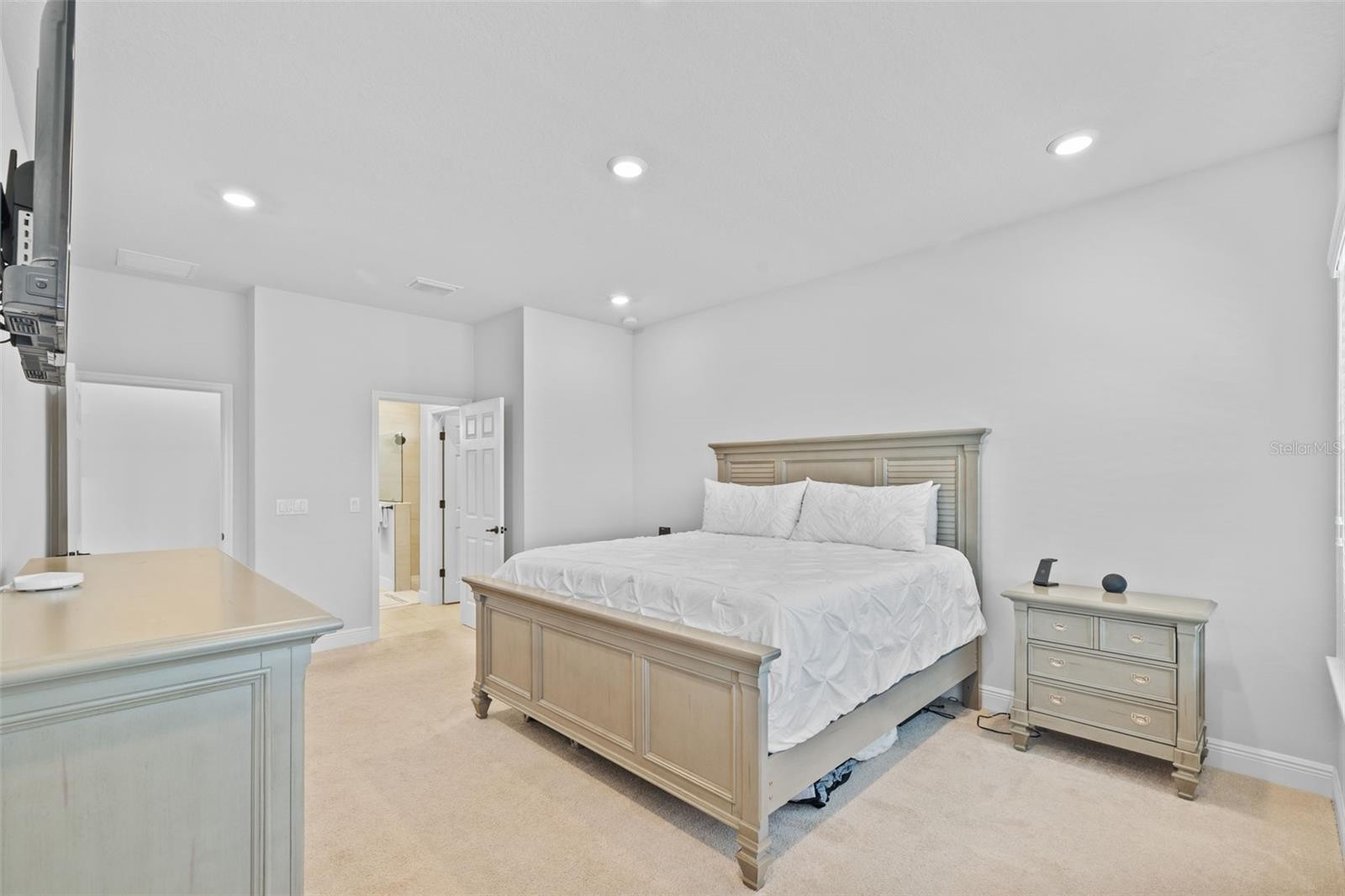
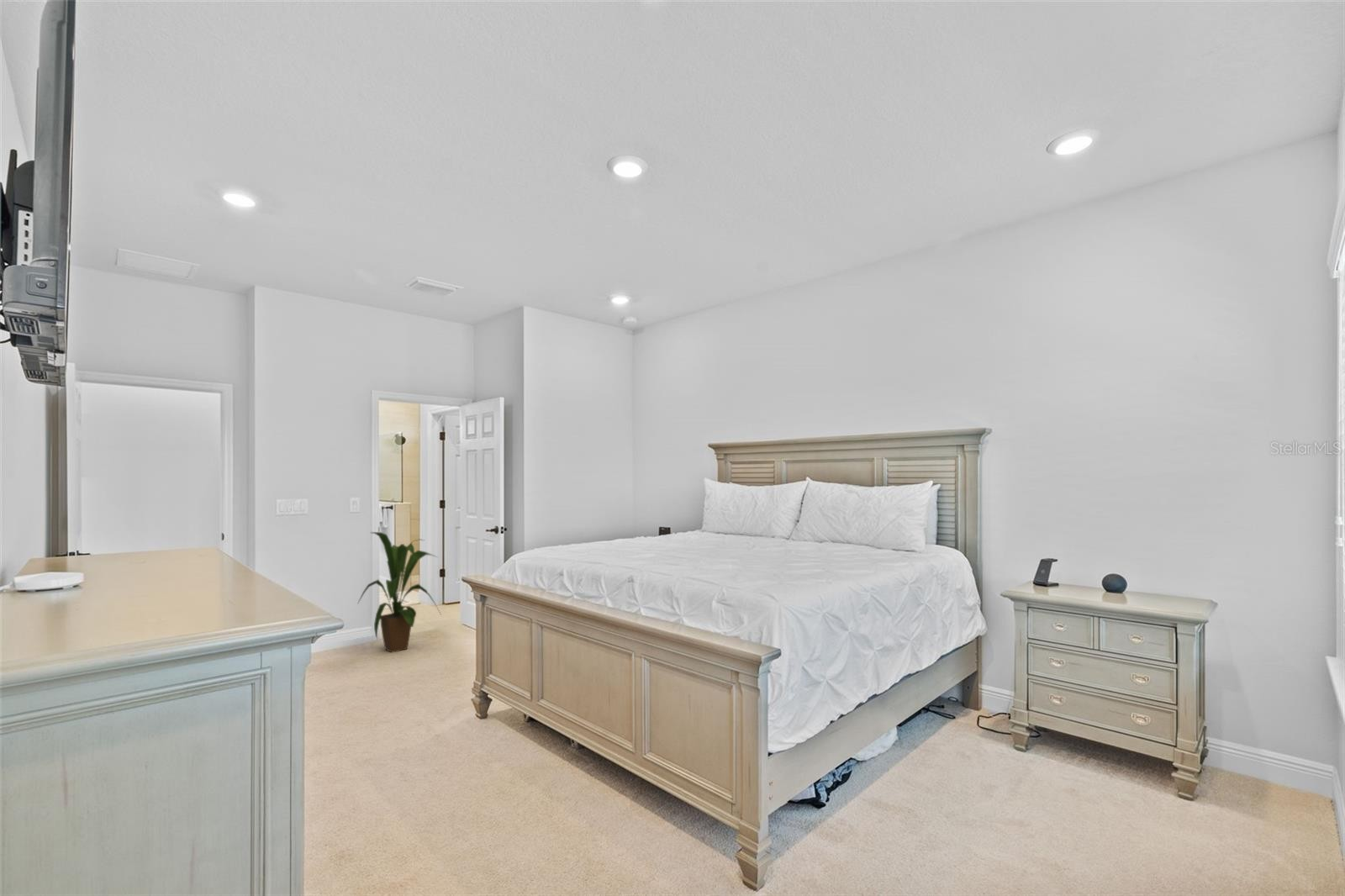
+ house plant (404, 587)
